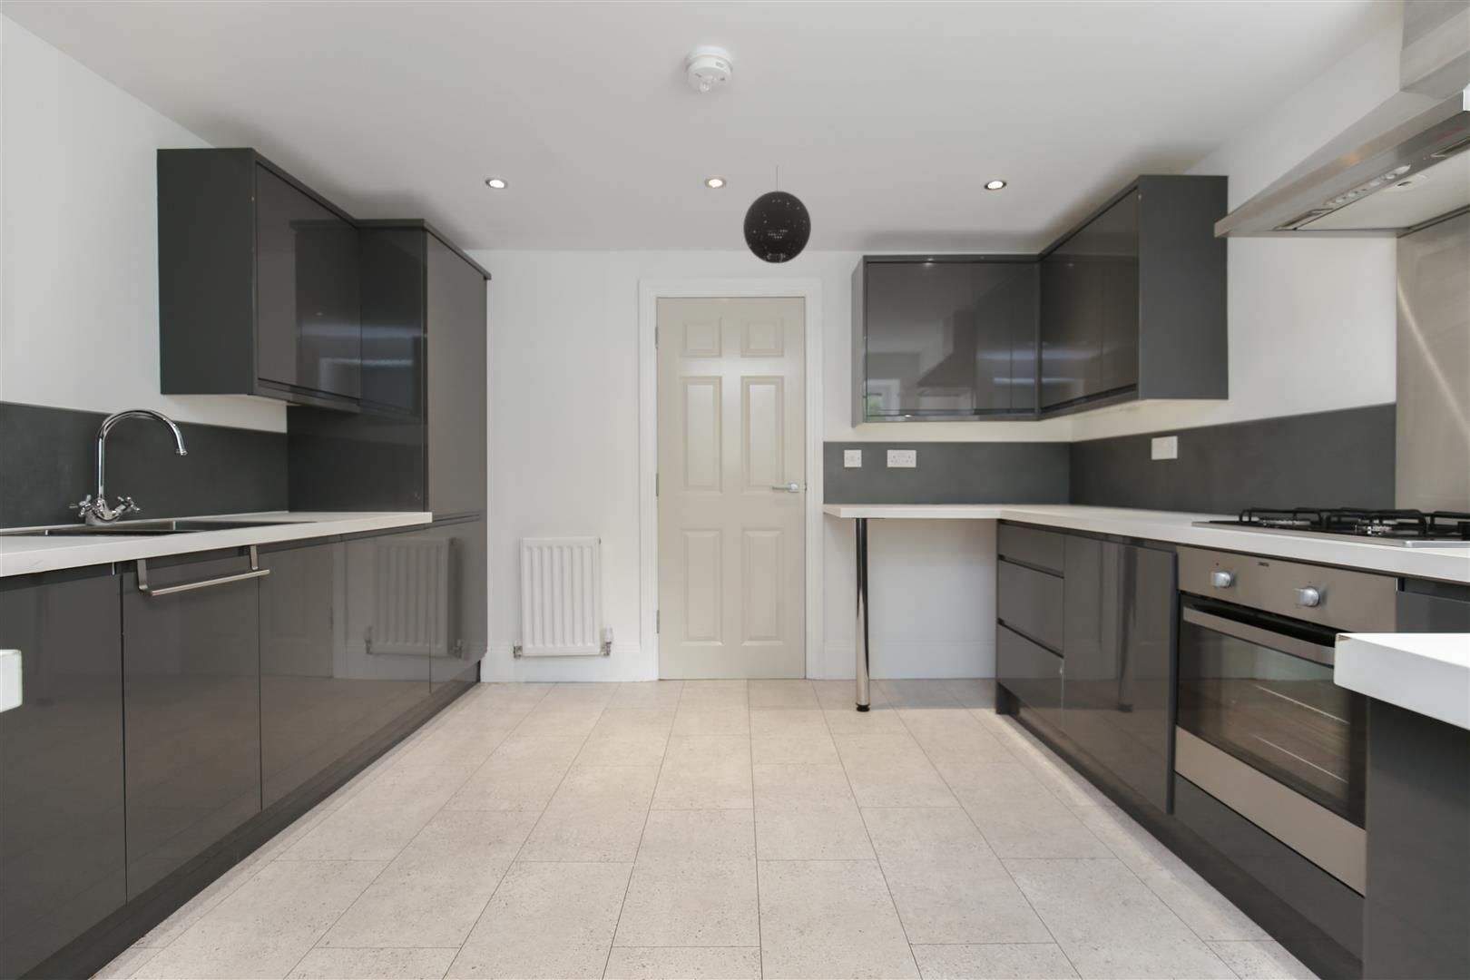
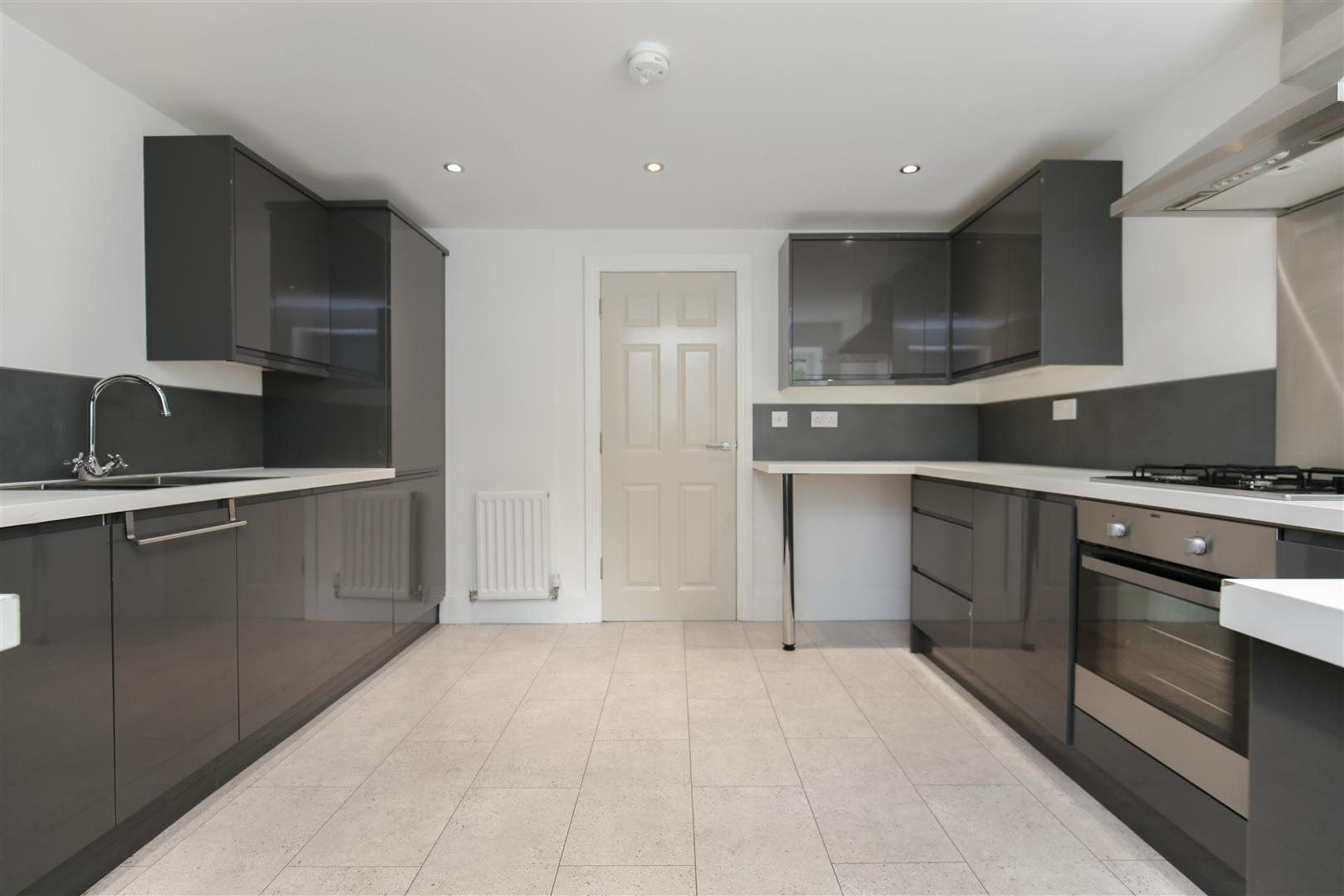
- pendant light (777, 212)
